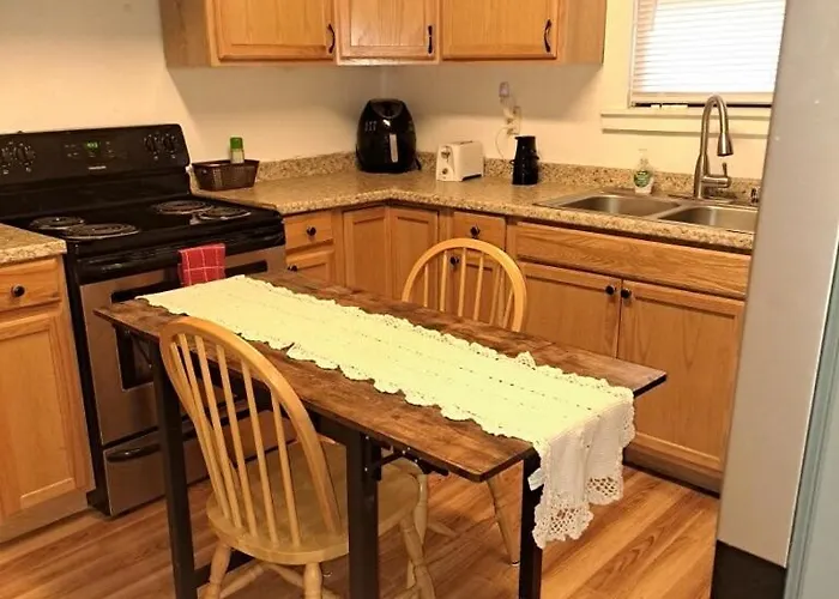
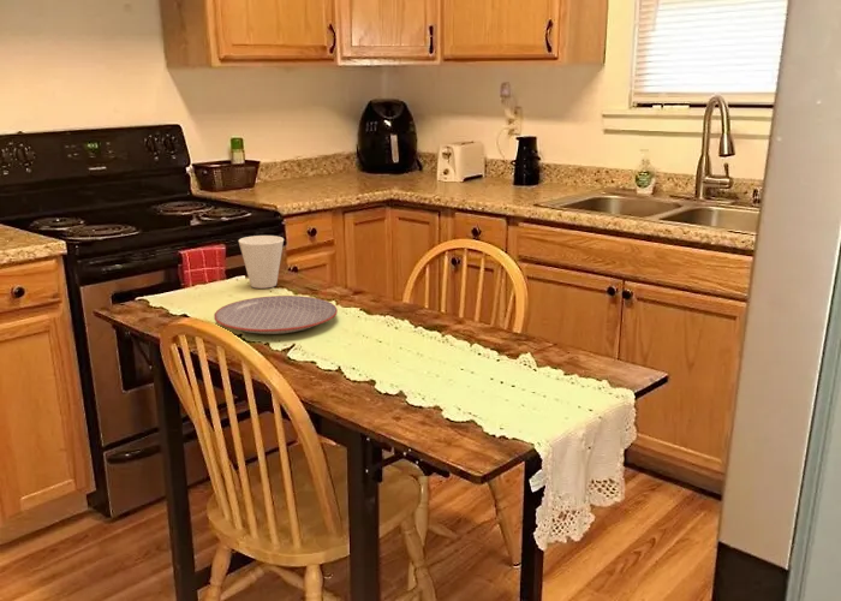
+ cup (262, 262)
+ plate (276, 316)
